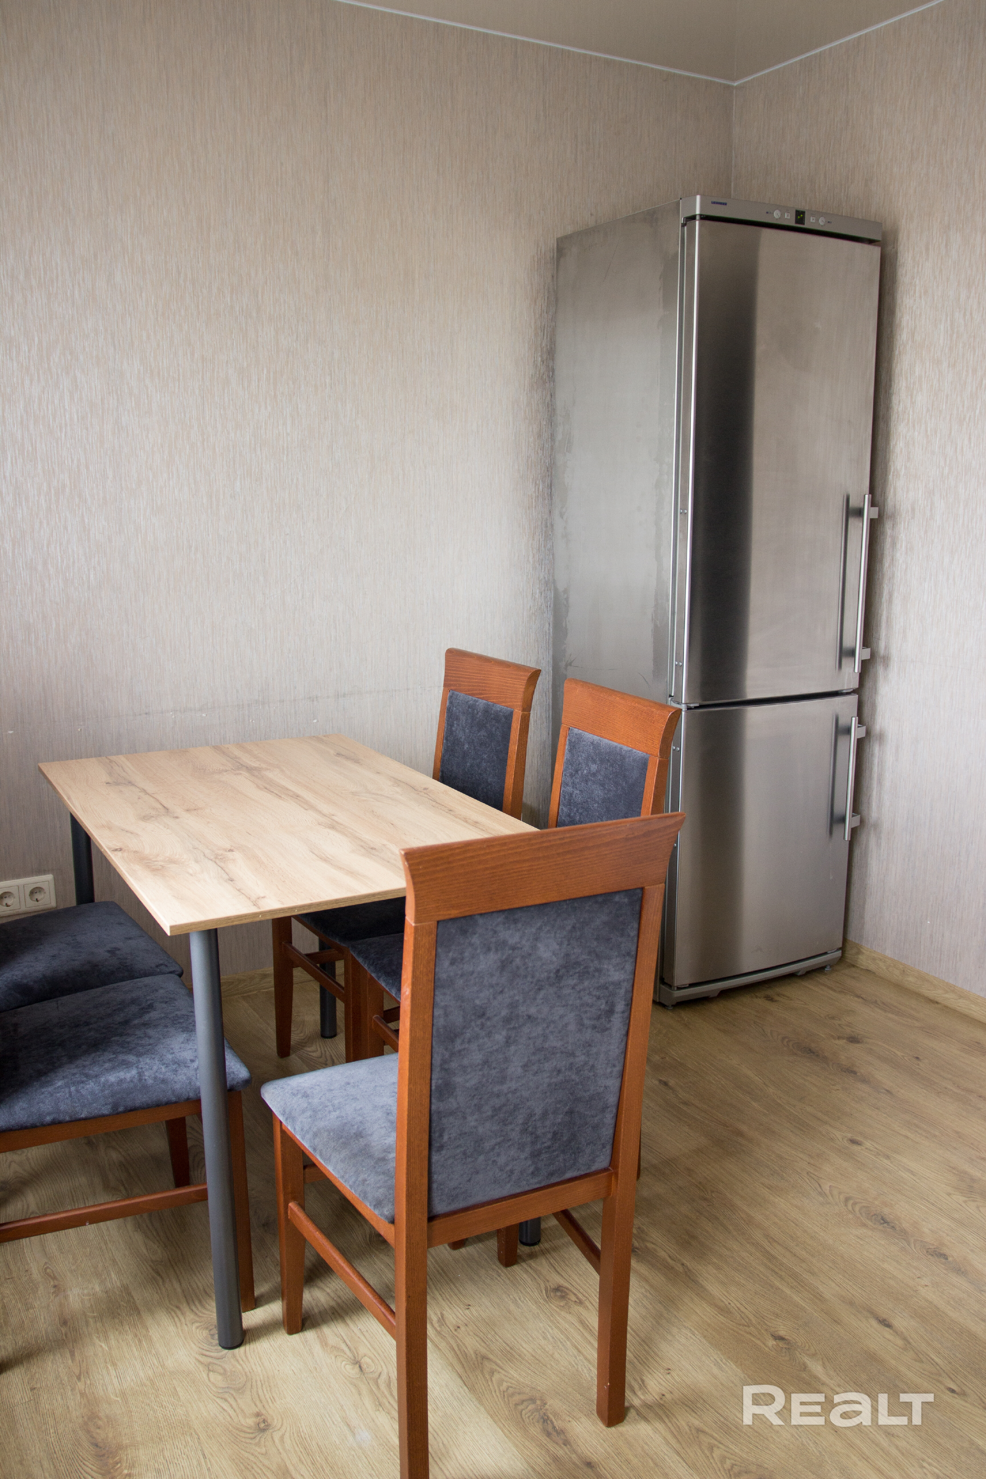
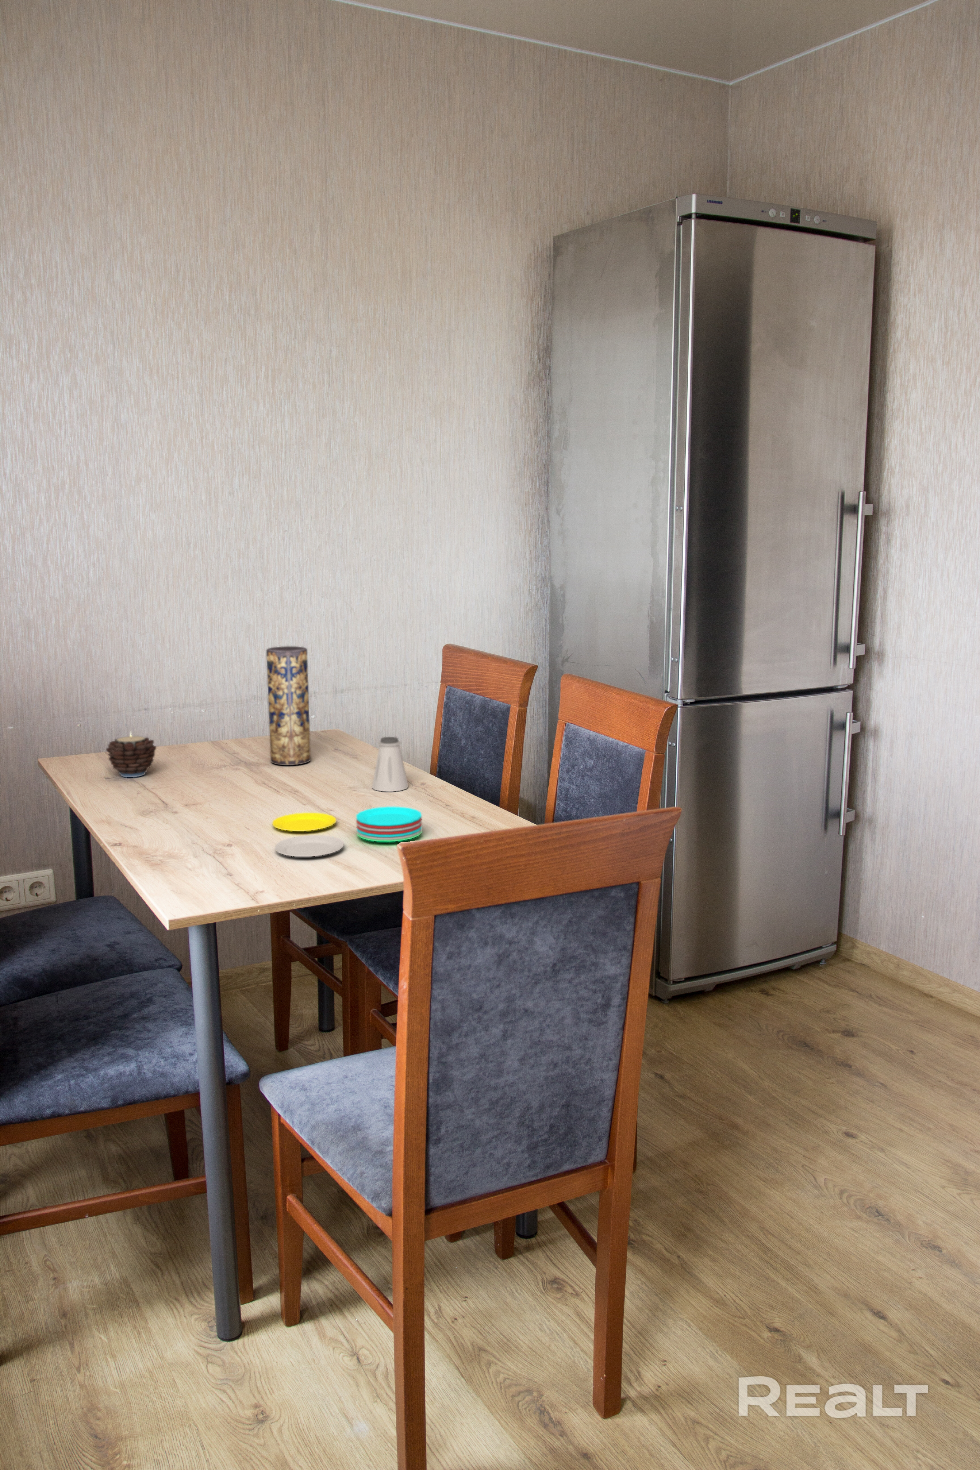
+ saltshaker (389, 762)
+ vase (289, 705)
+ plate (330, 826)
+ candle (131, 752)
